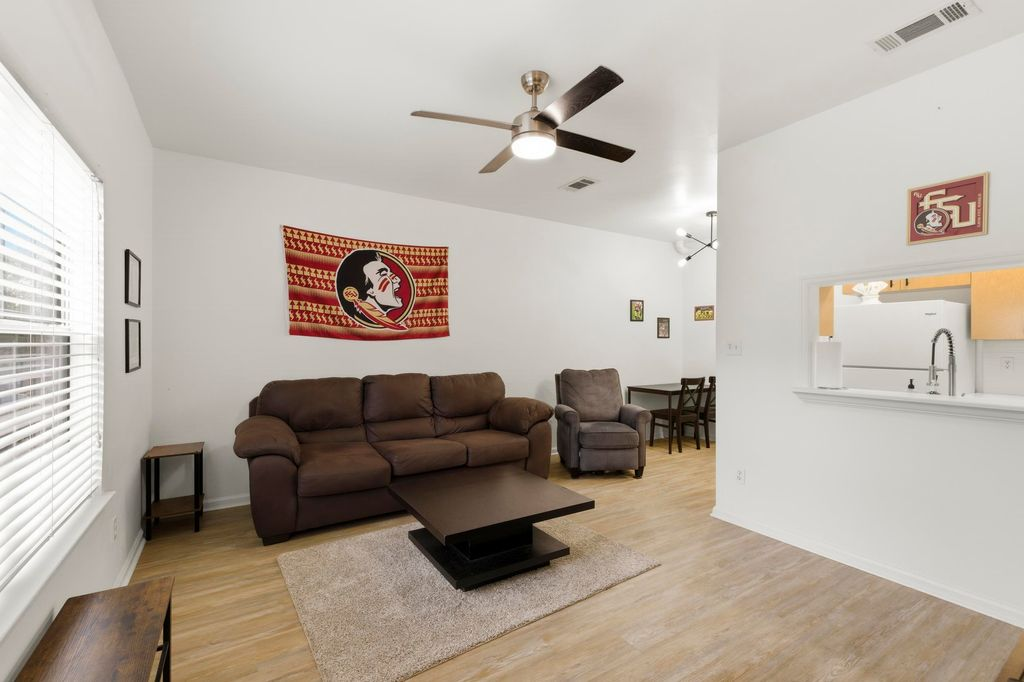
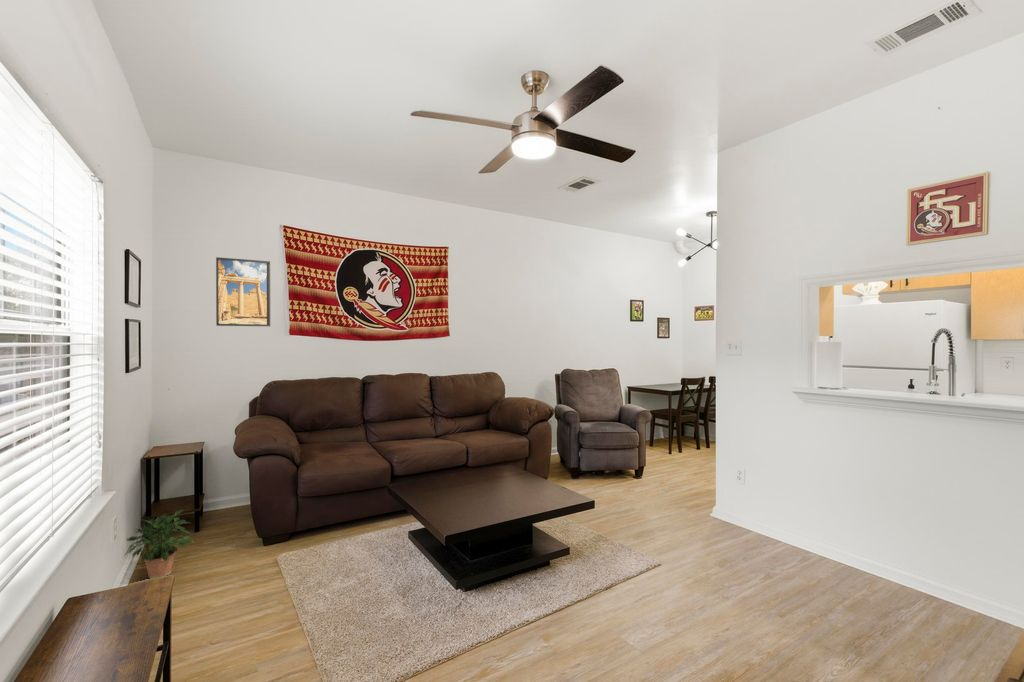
+ potted plant (161, 541)
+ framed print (243, 292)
